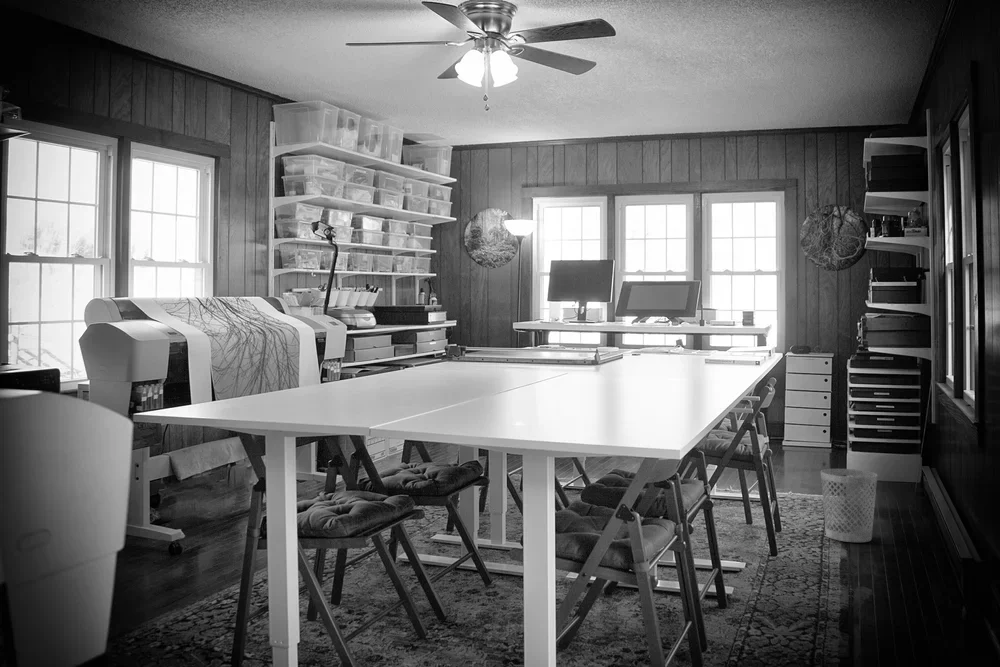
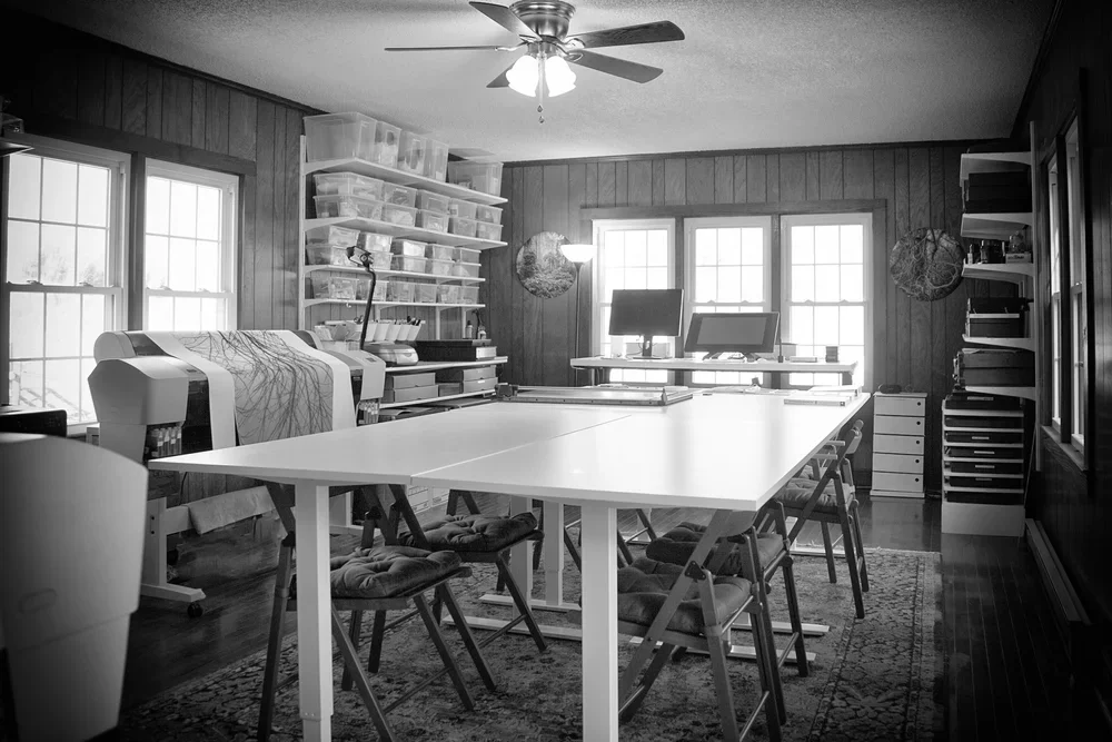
- wastebasket (848, 505)
